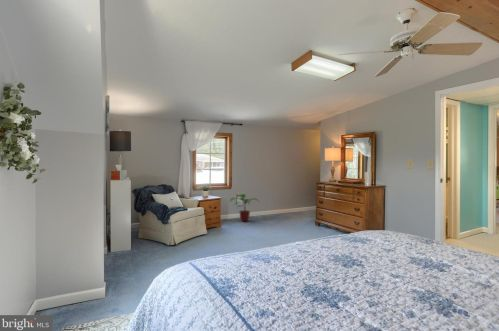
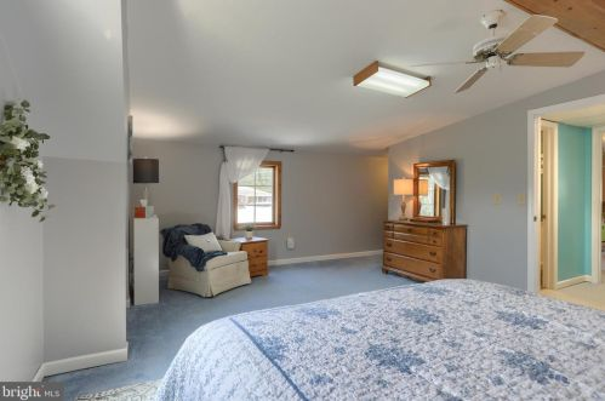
- potted plant (240, 211)
